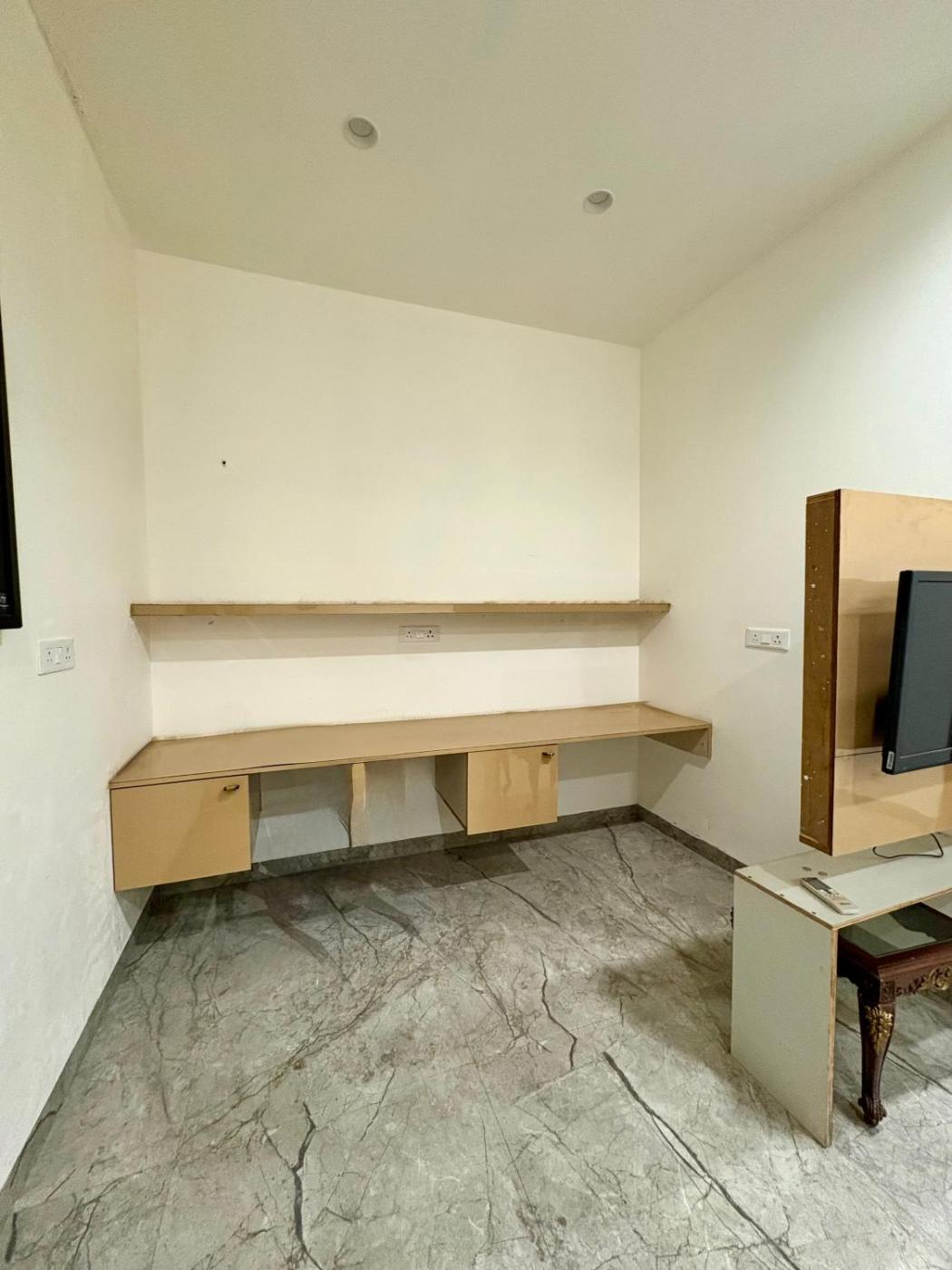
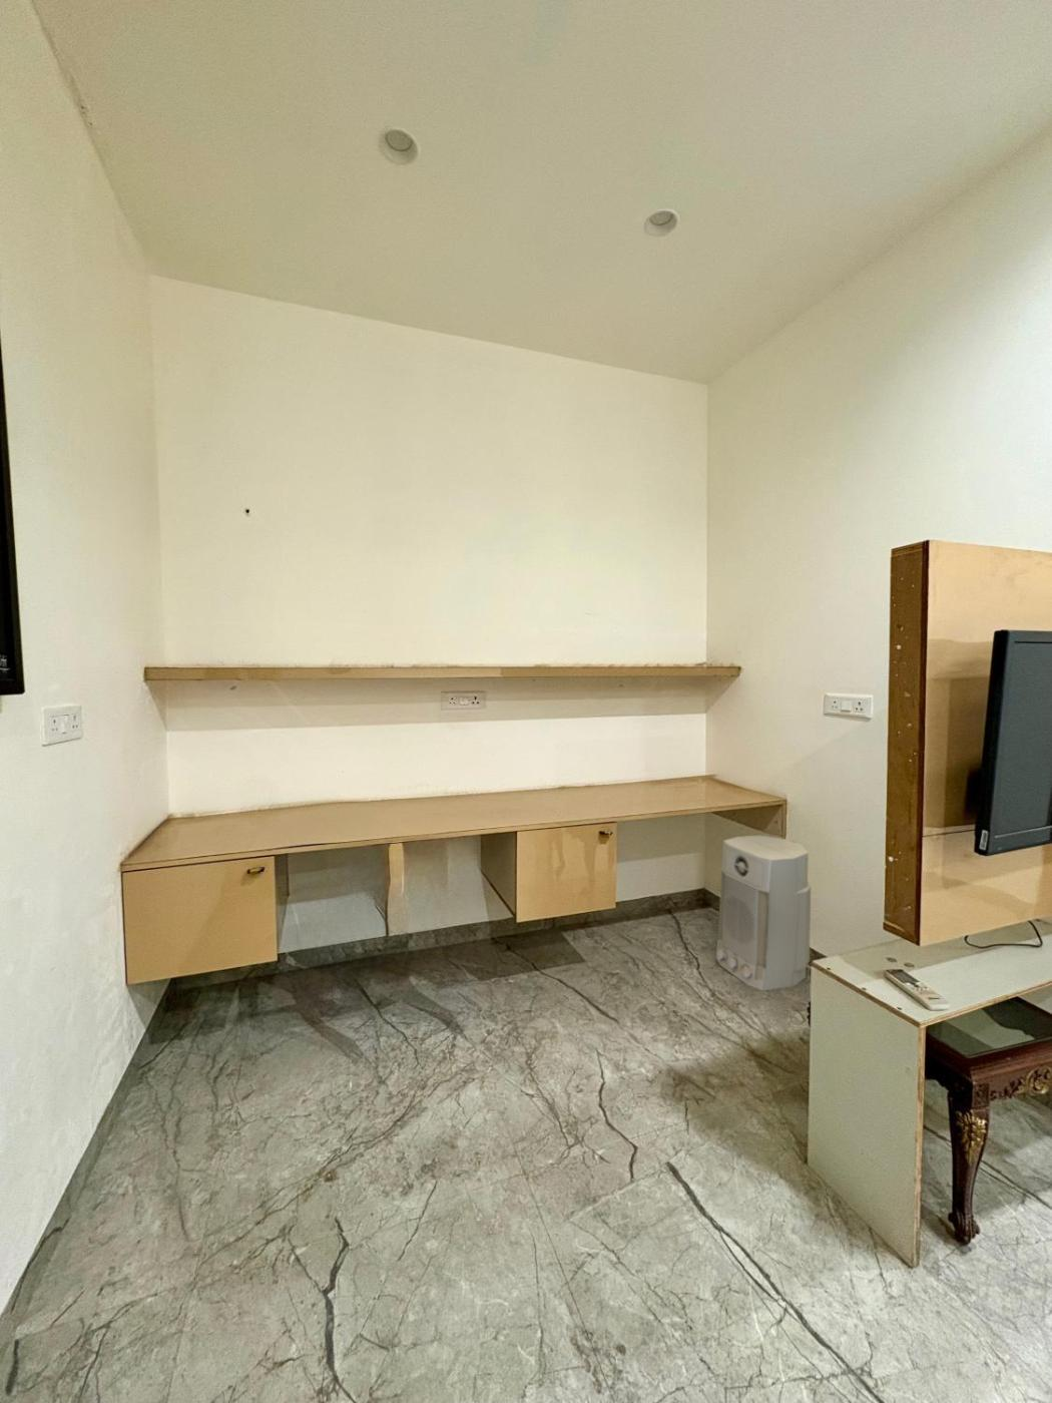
+ air purifier (766, 906)
